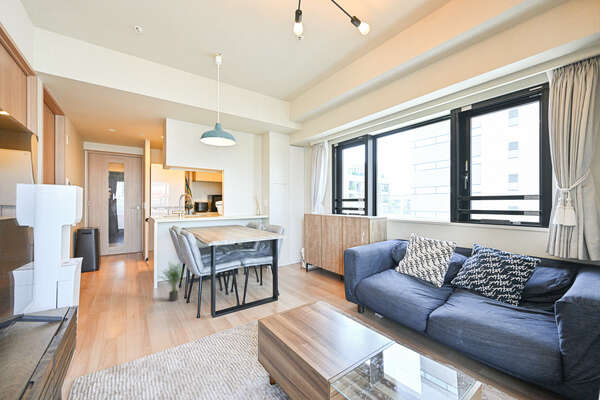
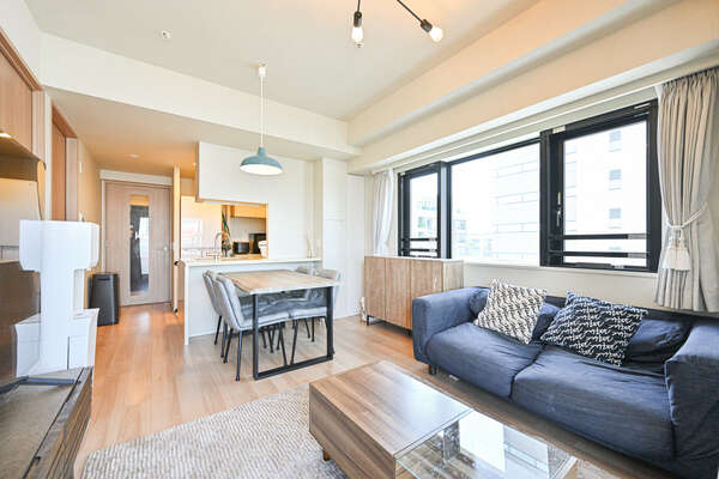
- potted plant (171, 280)
